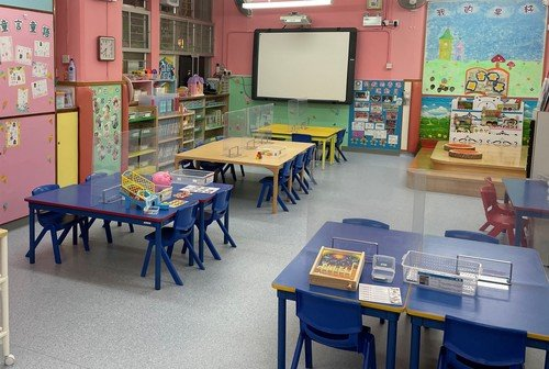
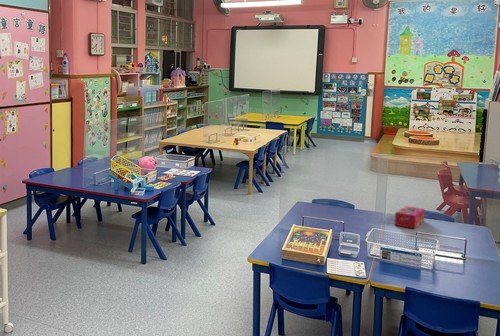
+ tissue box (409, 216)
